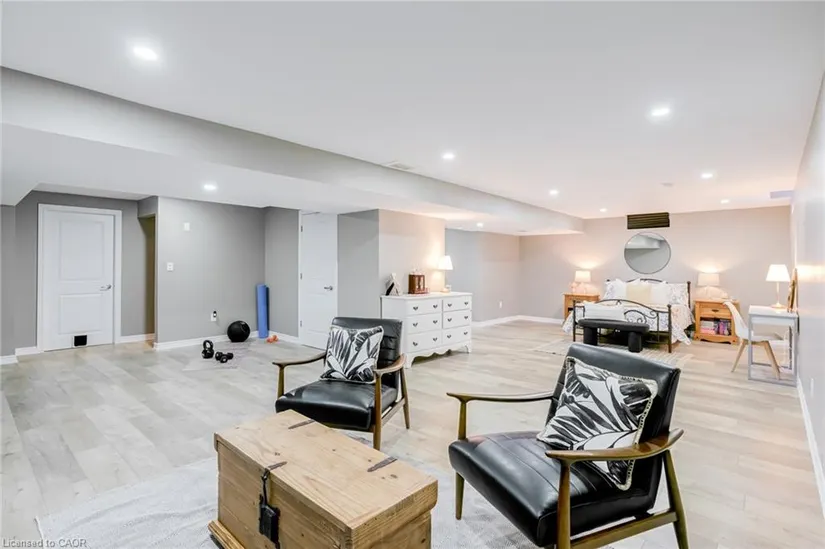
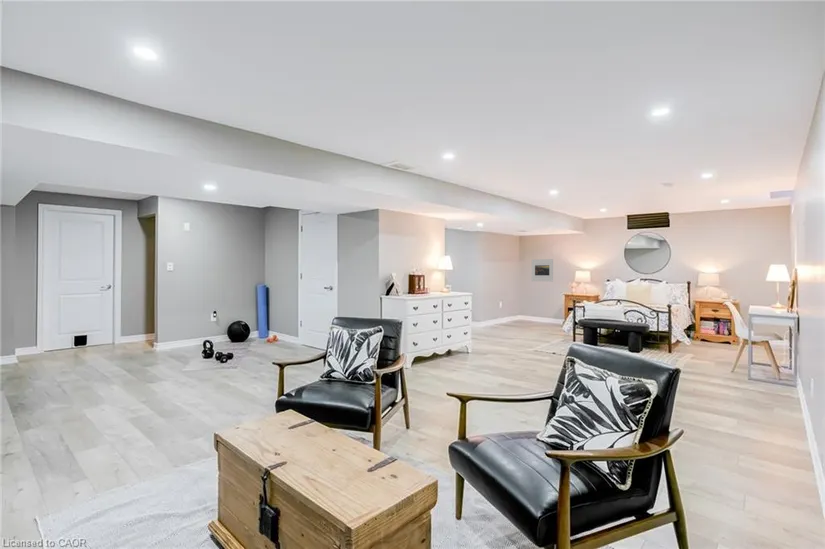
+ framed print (542, 270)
